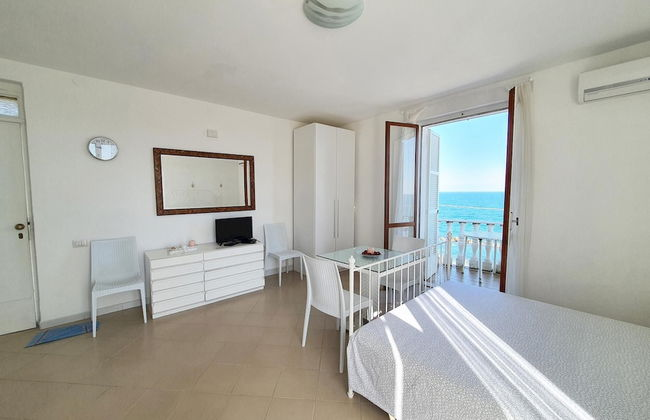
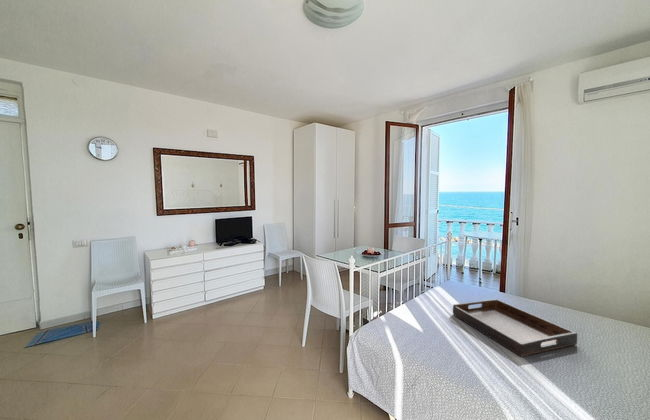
+ serving tray (506, 322)
